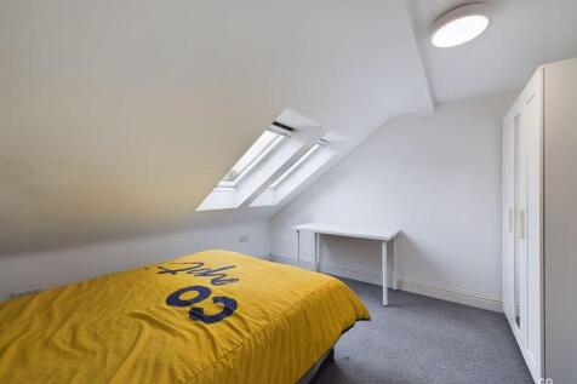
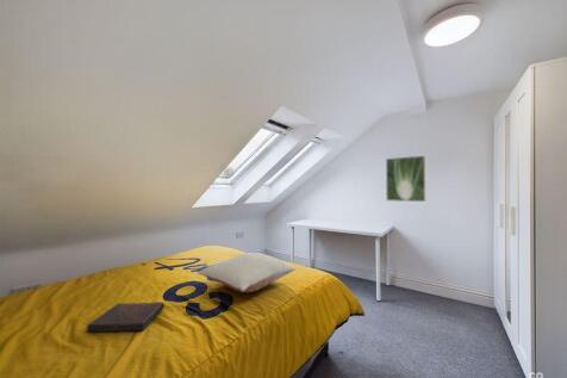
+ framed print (405, 179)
+ pillow (247, 271)
+ book (129, 315)
